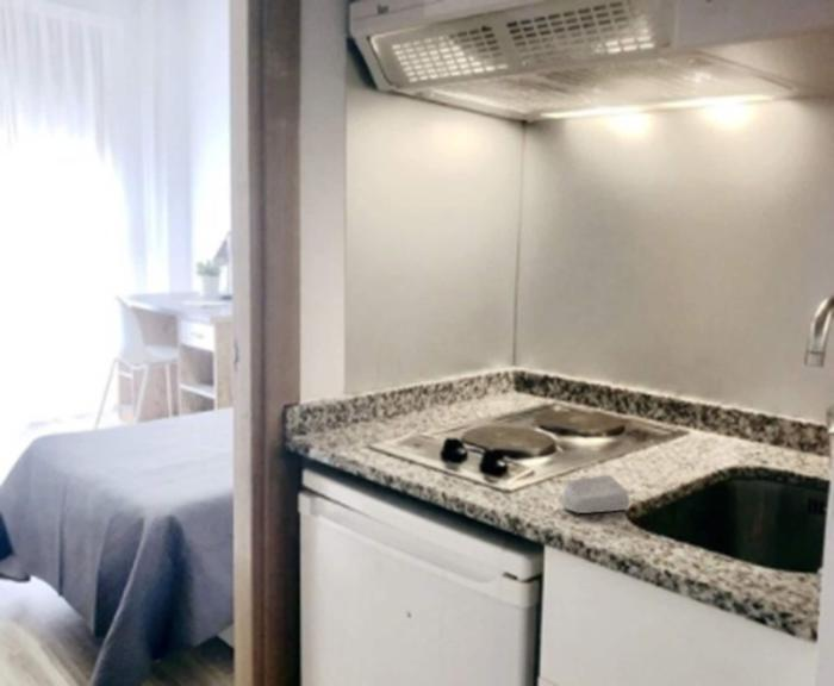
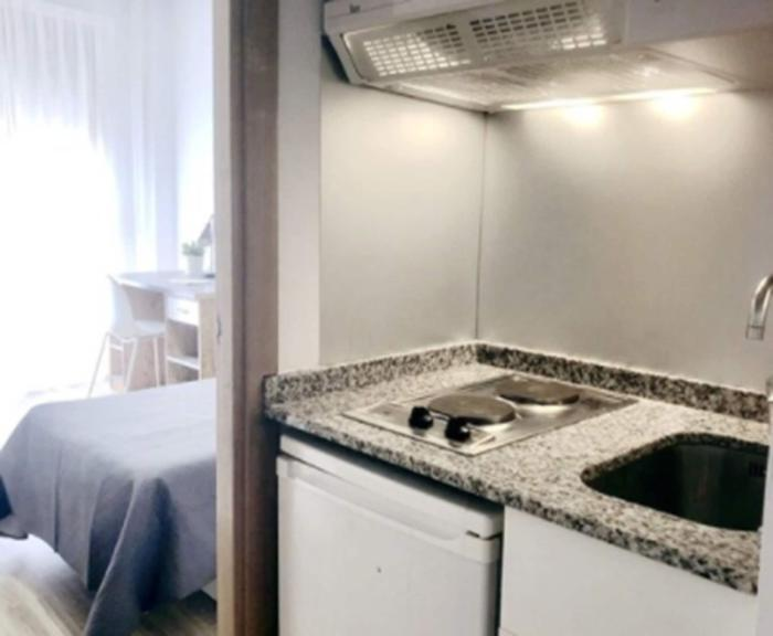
- soap bar (593, 493)
